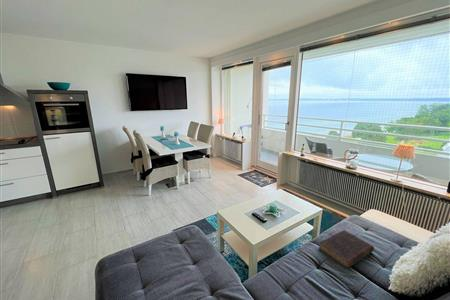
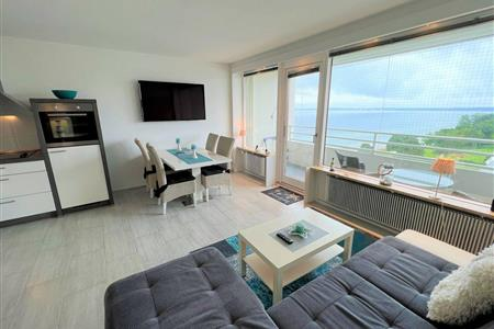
- book (345, 247)
